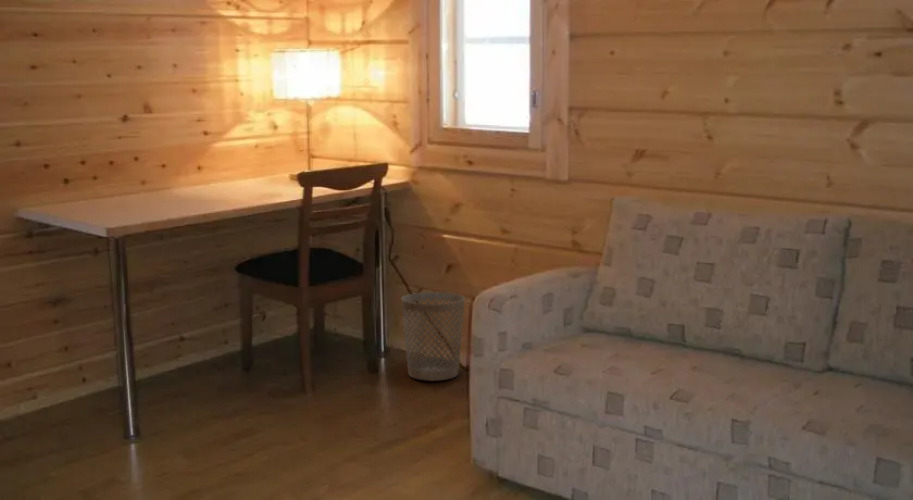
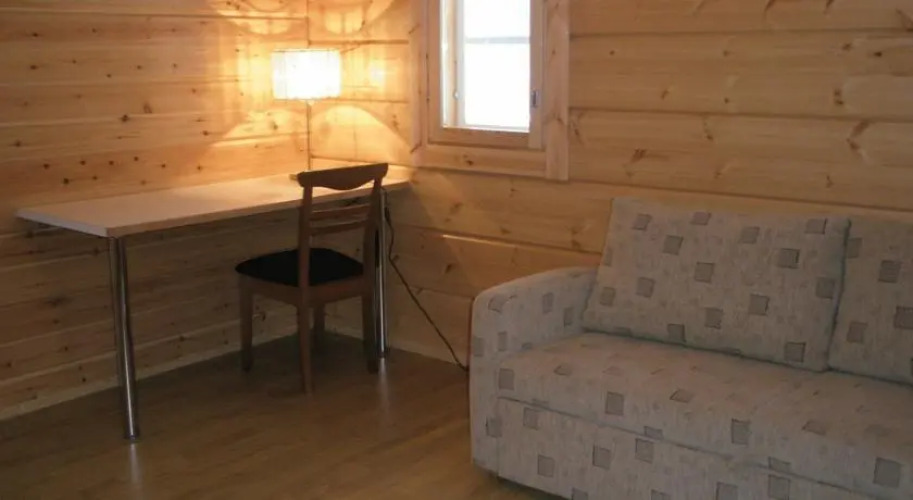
- wastebasket (433, 335)
